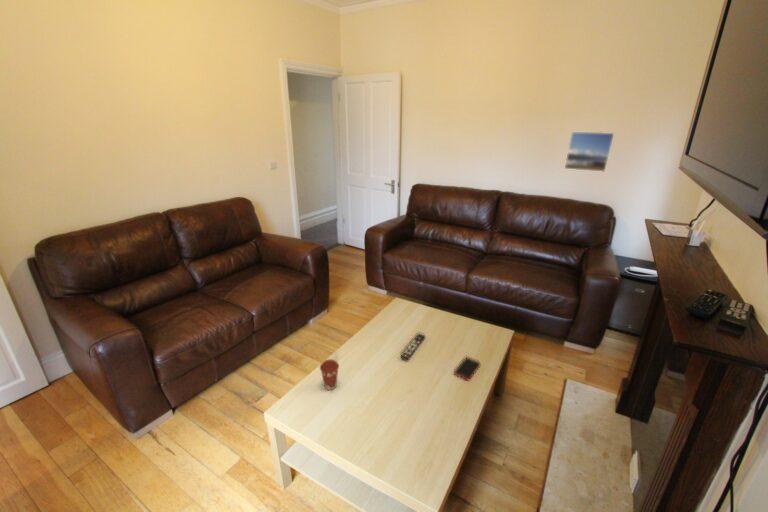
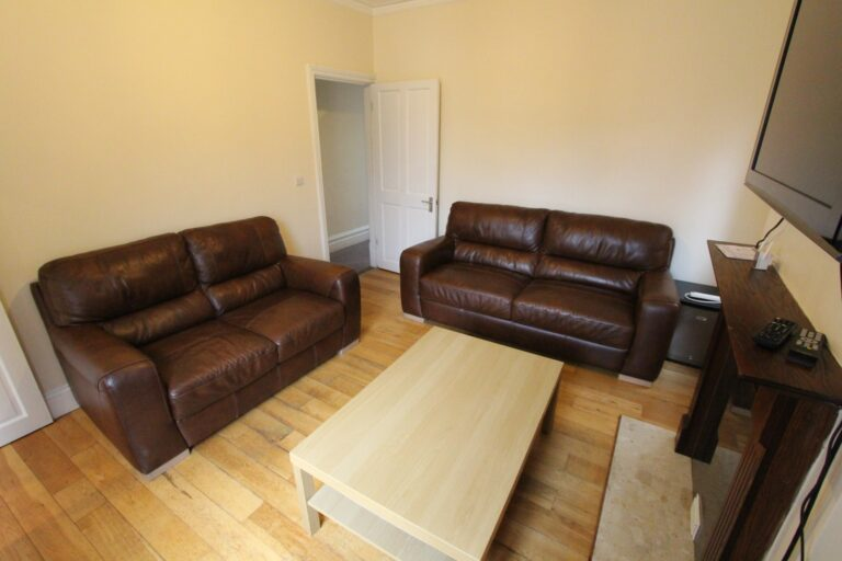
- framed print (588, 151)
- remote control (413, 346)
- coffee cup (329, 375)
- cell phone (467, 368)
